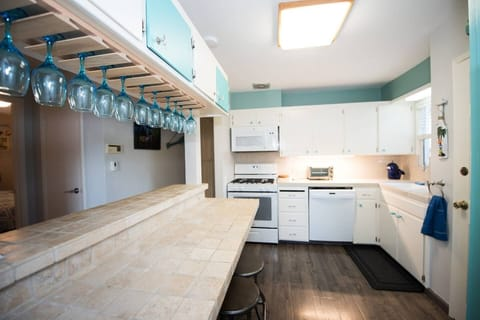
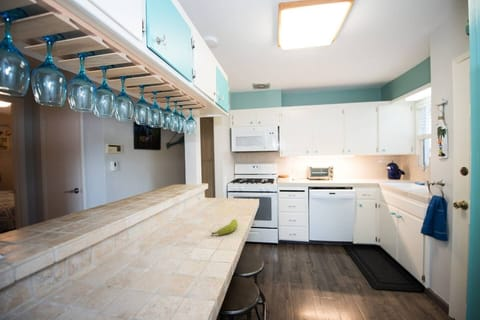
+ fruit (226, 225)
